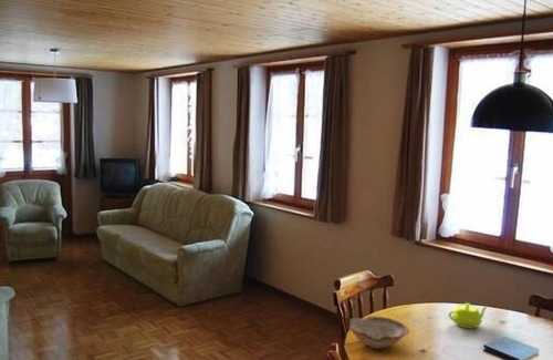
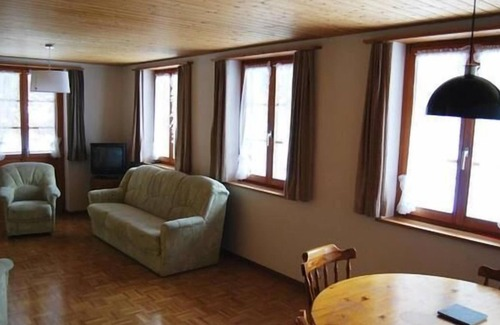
- teapot (468, 313)
- bowl (377, 333)
